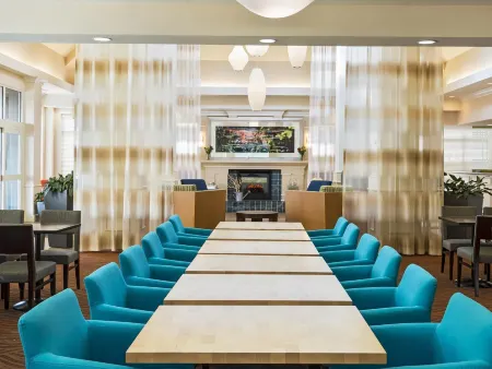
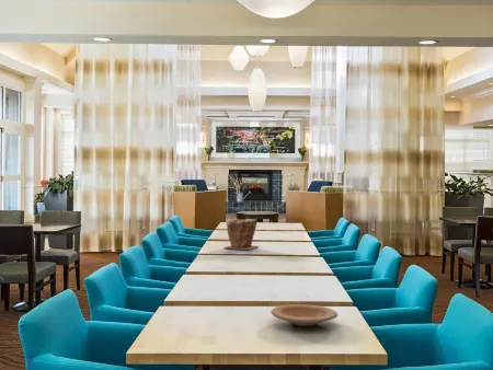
+ plant pot (241, 233)
+ plate (303, 316)
